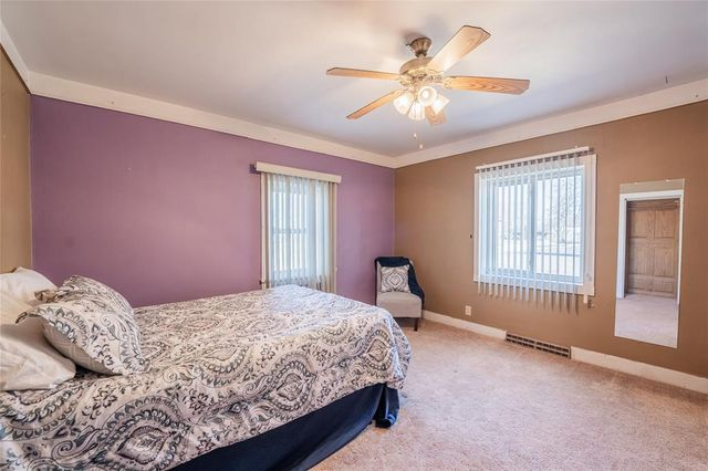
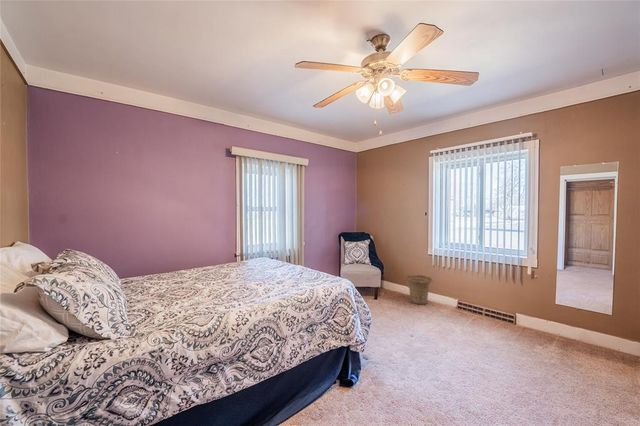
+ basket (418, 289)
